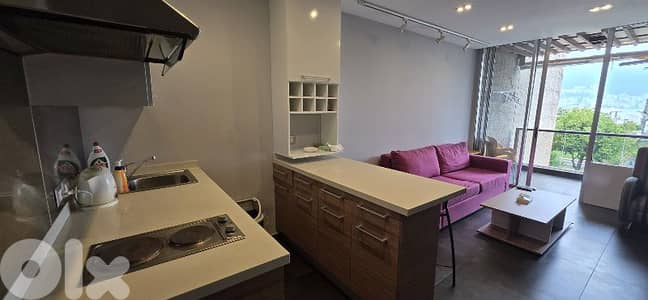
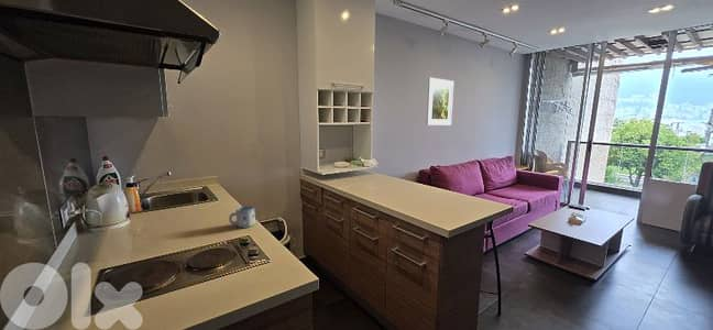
+ mug (242, 217)
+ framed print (440, 102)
